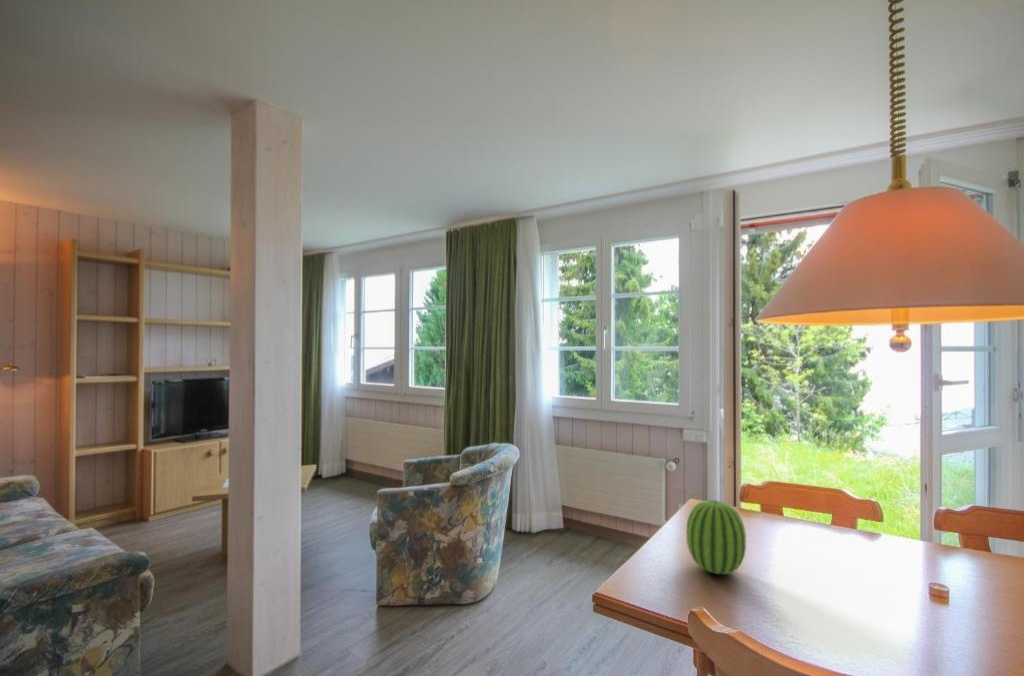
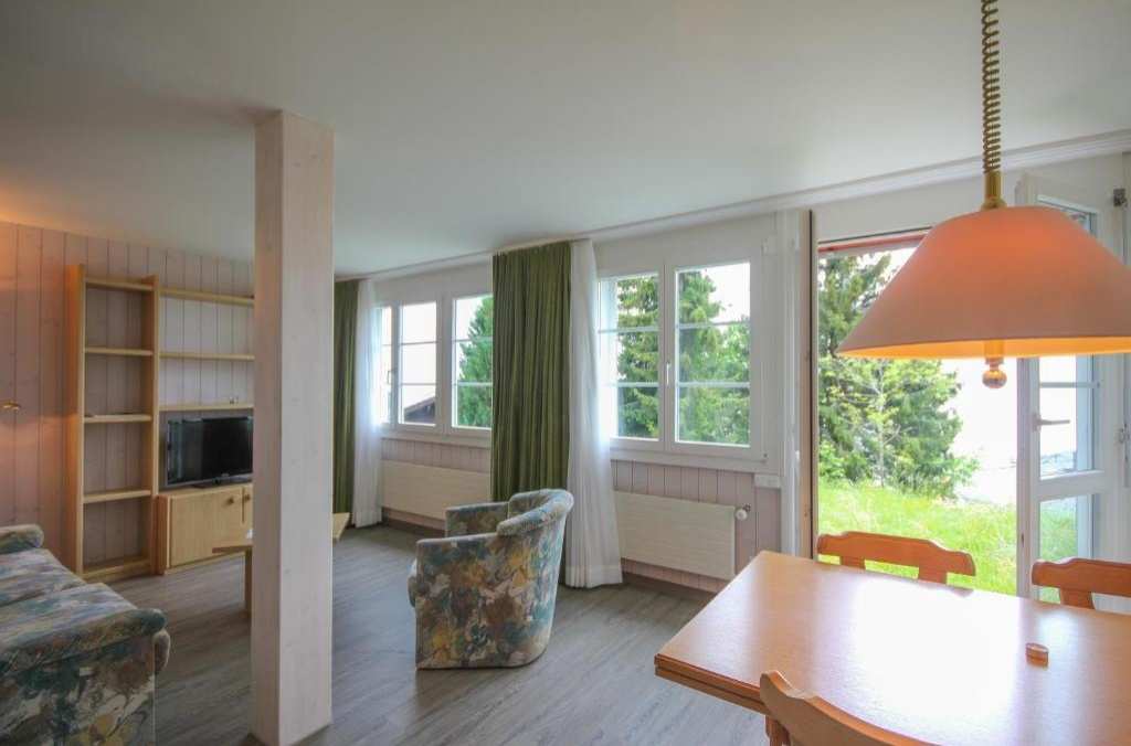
- fruit (715, 534)
